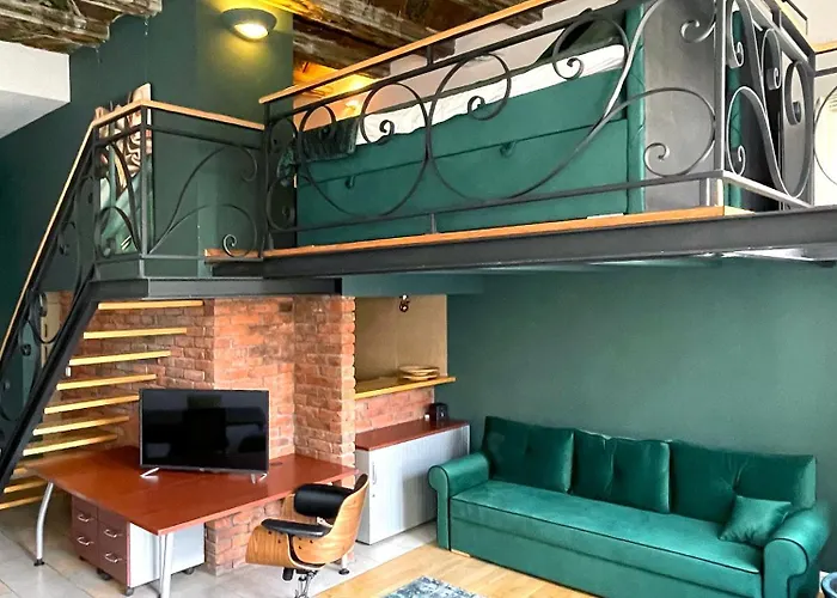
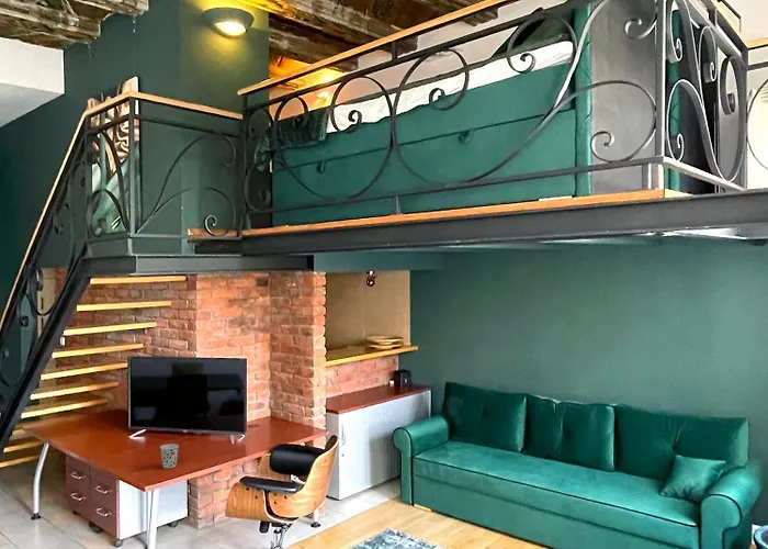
+ cup (169, 456)
